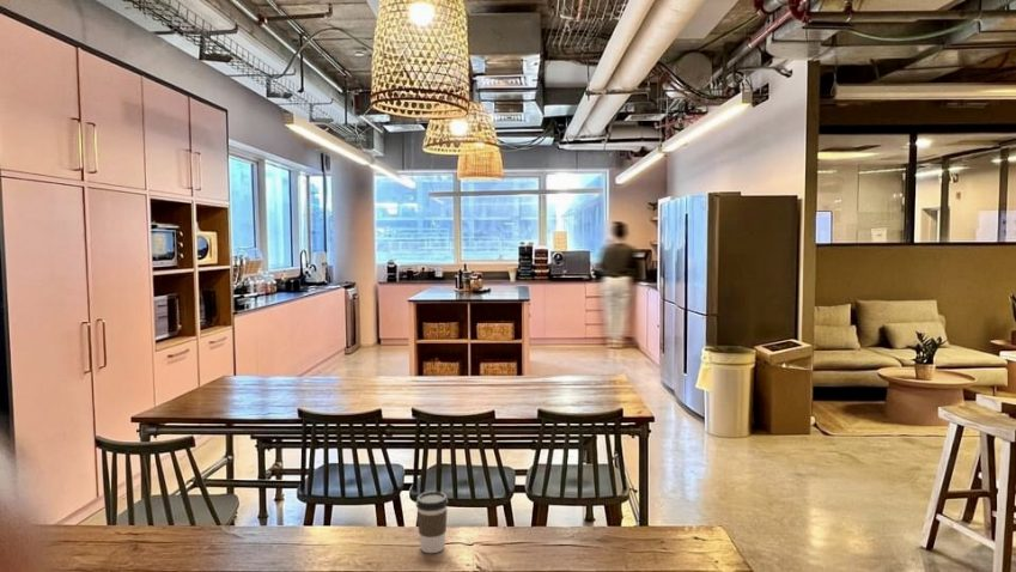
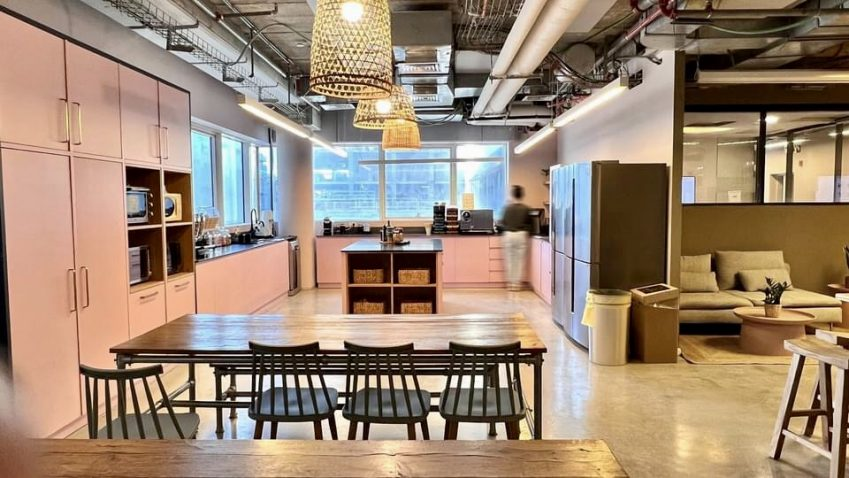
- coffee cup (432, 522)
